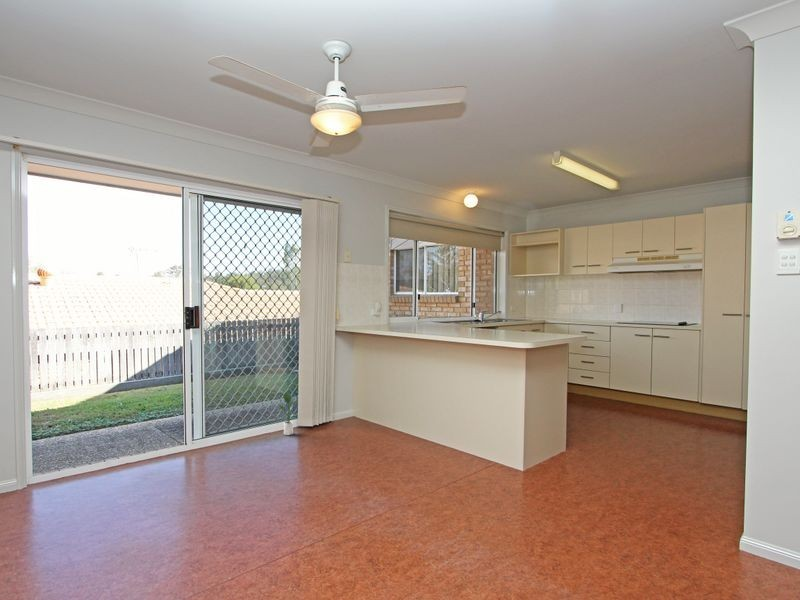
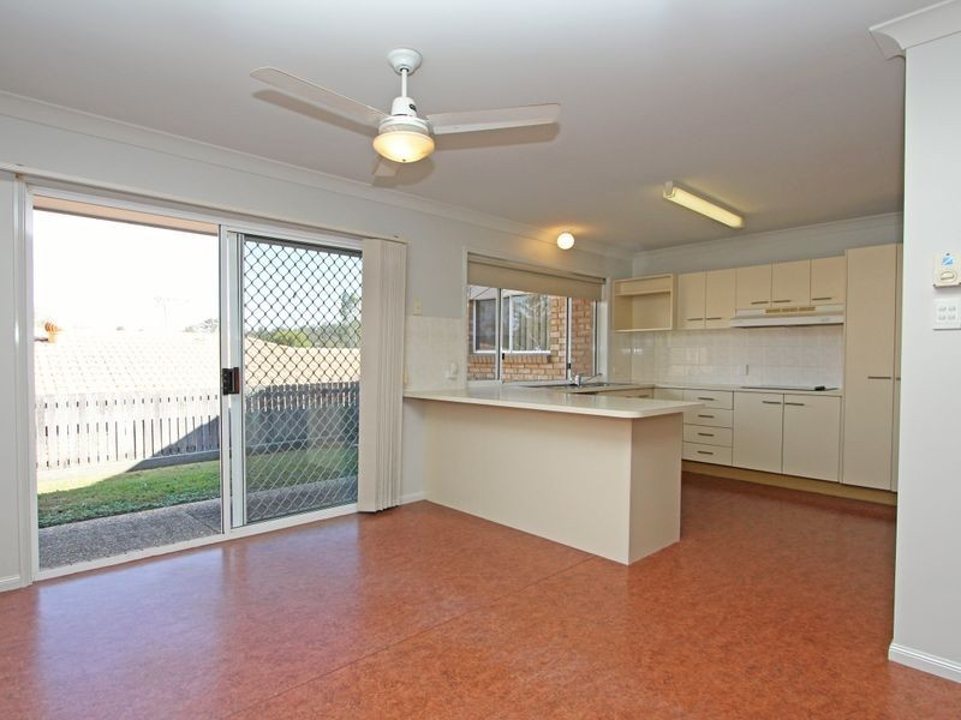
- potted plant (288, 414)
